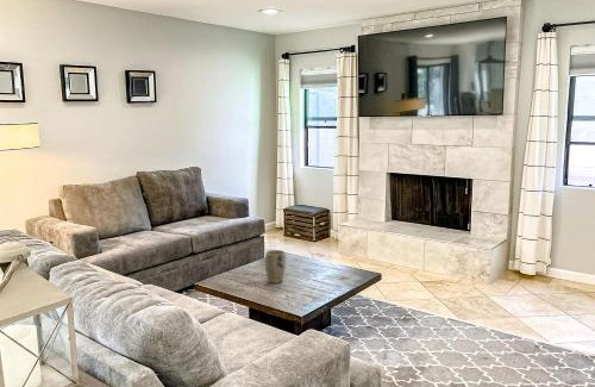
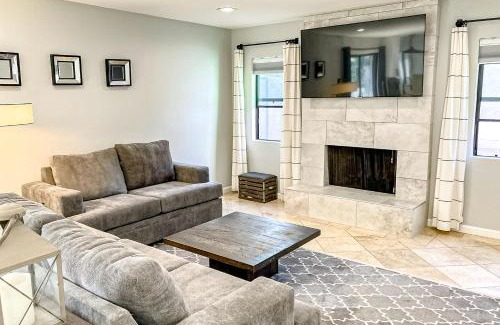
- plant pot (275, 266)
